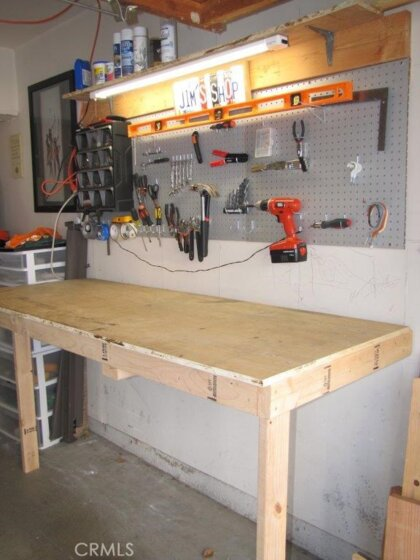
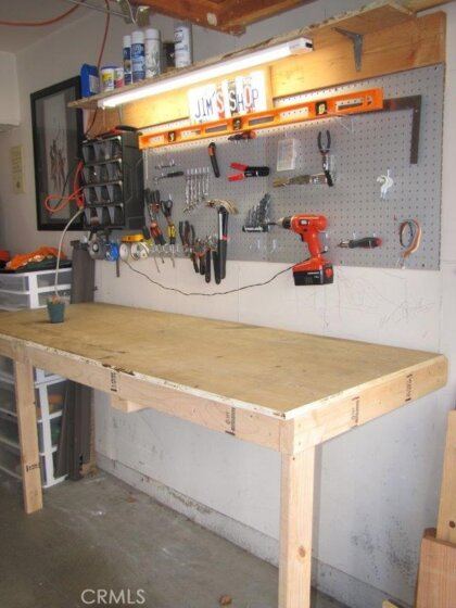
+ pen holder (55, 306)
